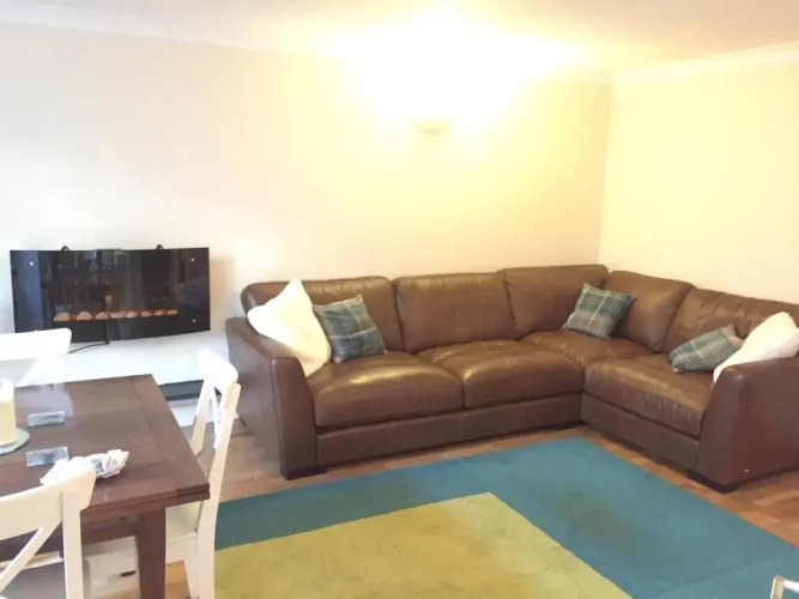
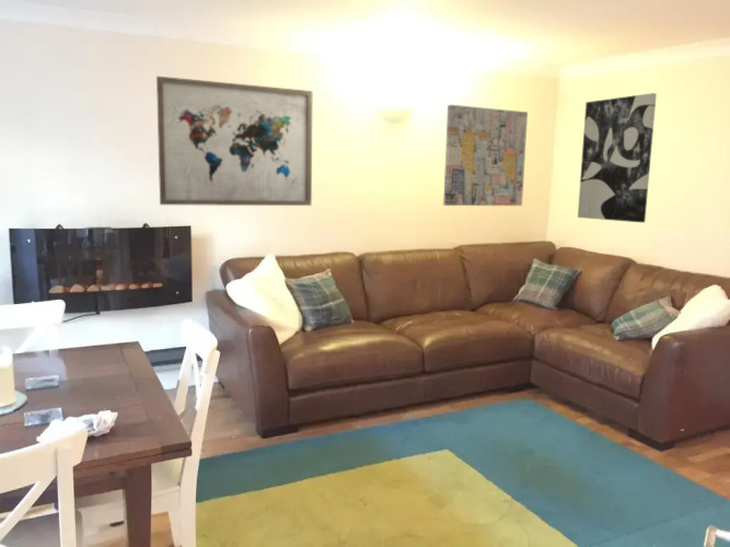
+ wall art (239, 146)
+ wall art (486, 158)
+ wall art (614, 160)
